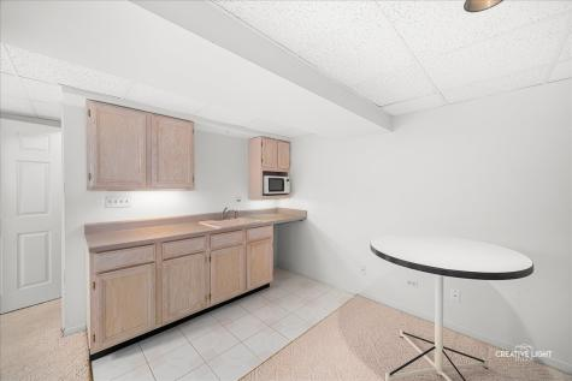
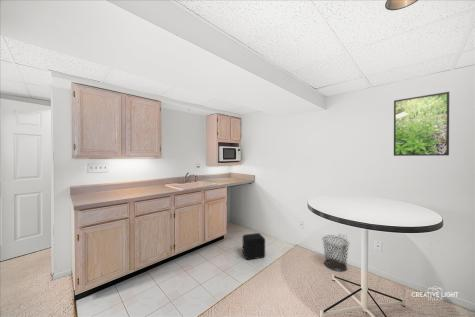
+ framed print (419, 126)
+ waste bin (334, 252)
+ air purifier (253, 245)
